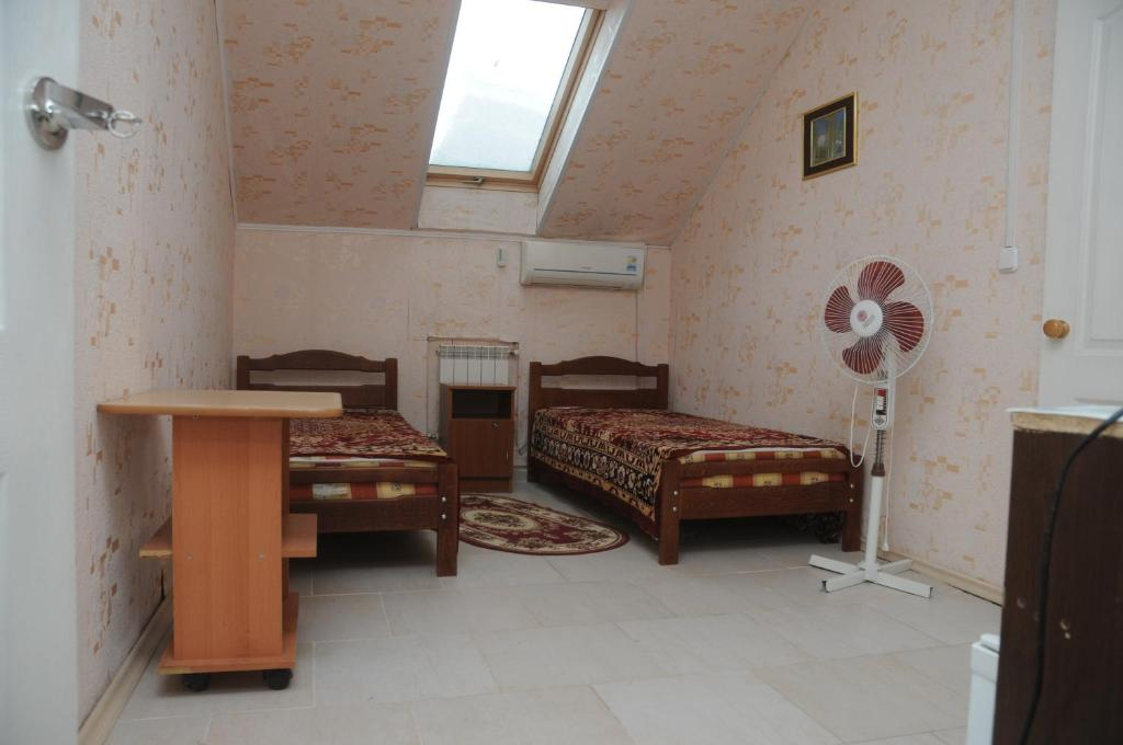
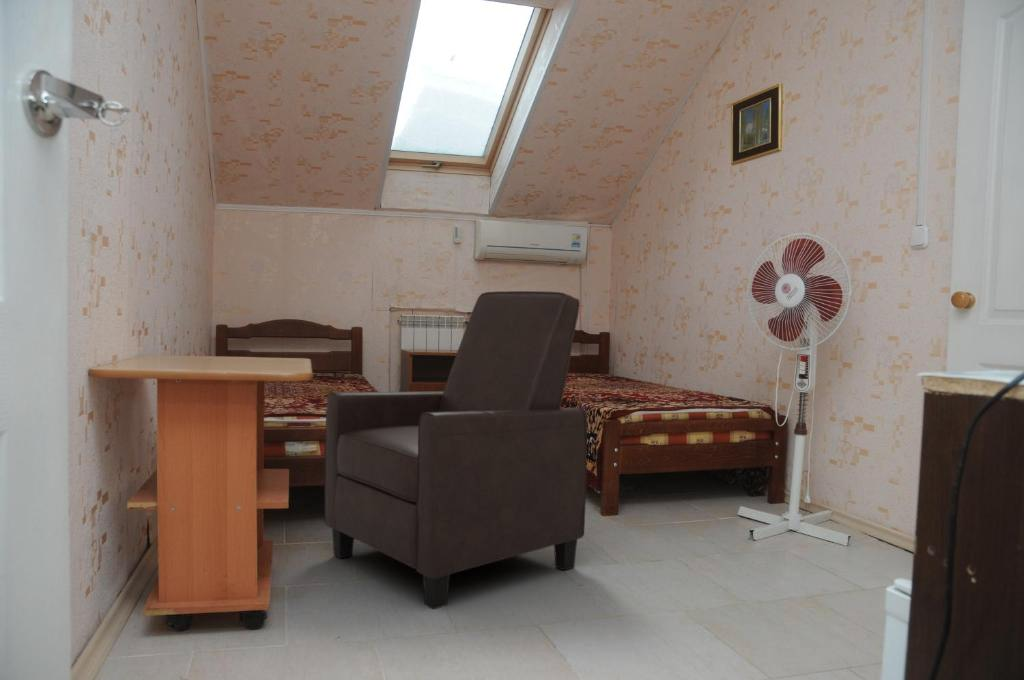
+ chair (457, 425)
